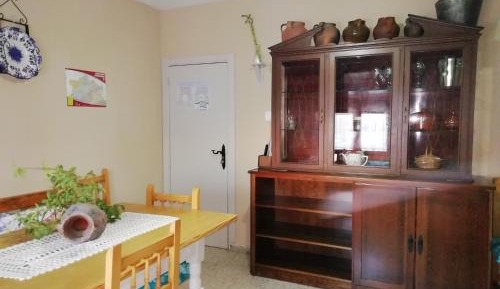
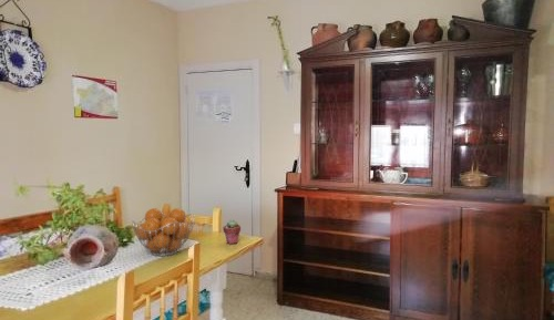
+ fruit basket (164, 230)
+ potted succulent (232, 230)
